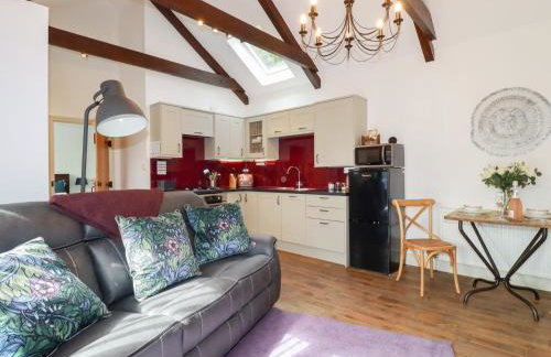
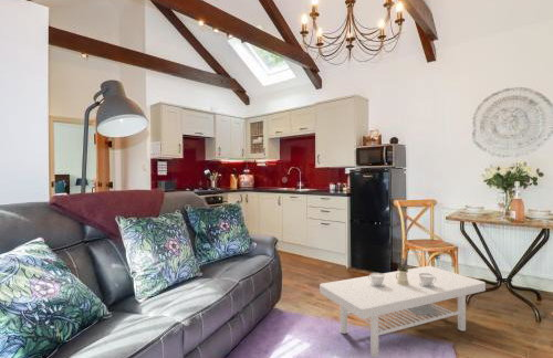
+ coffee table (403, 293)
